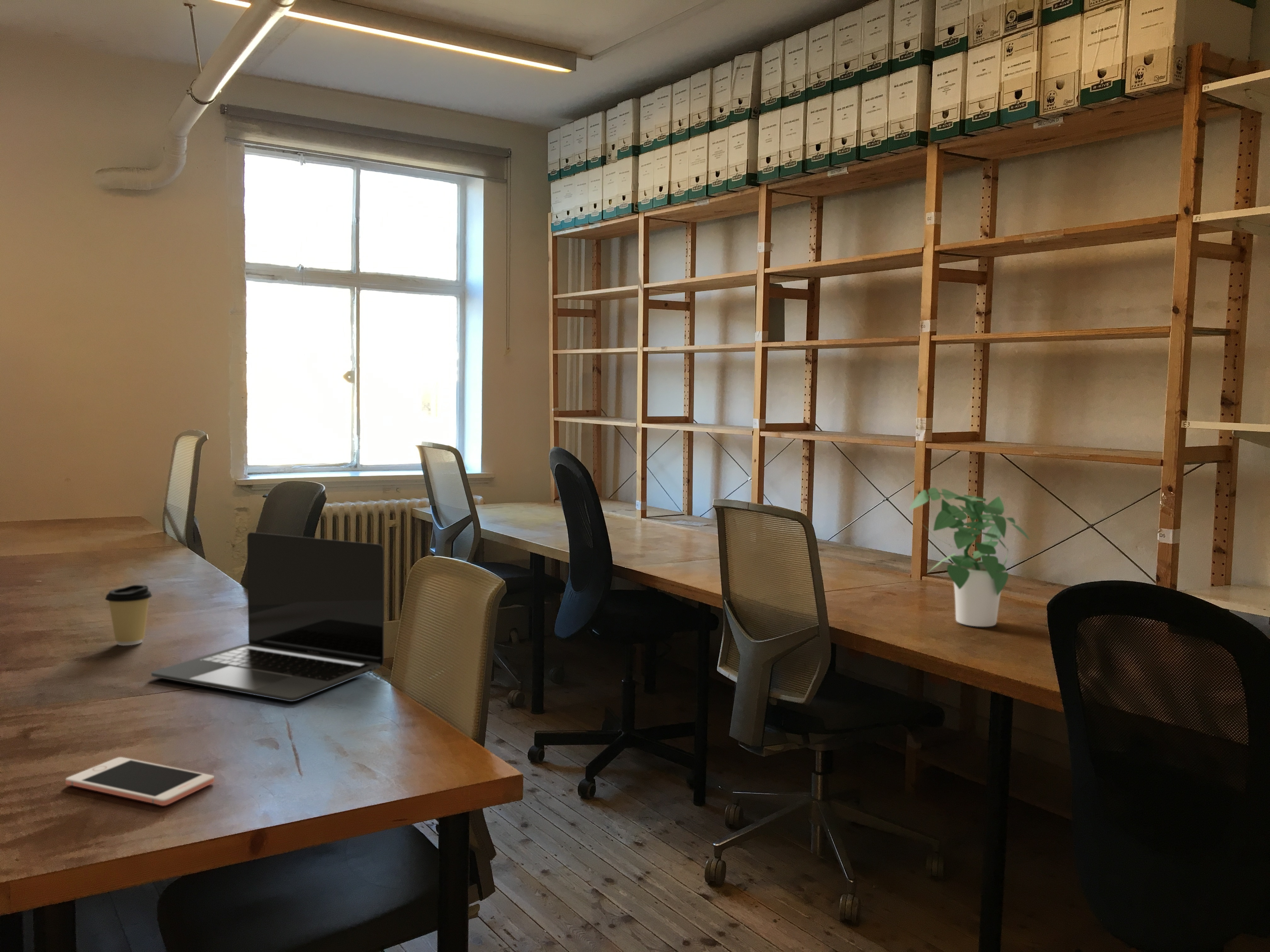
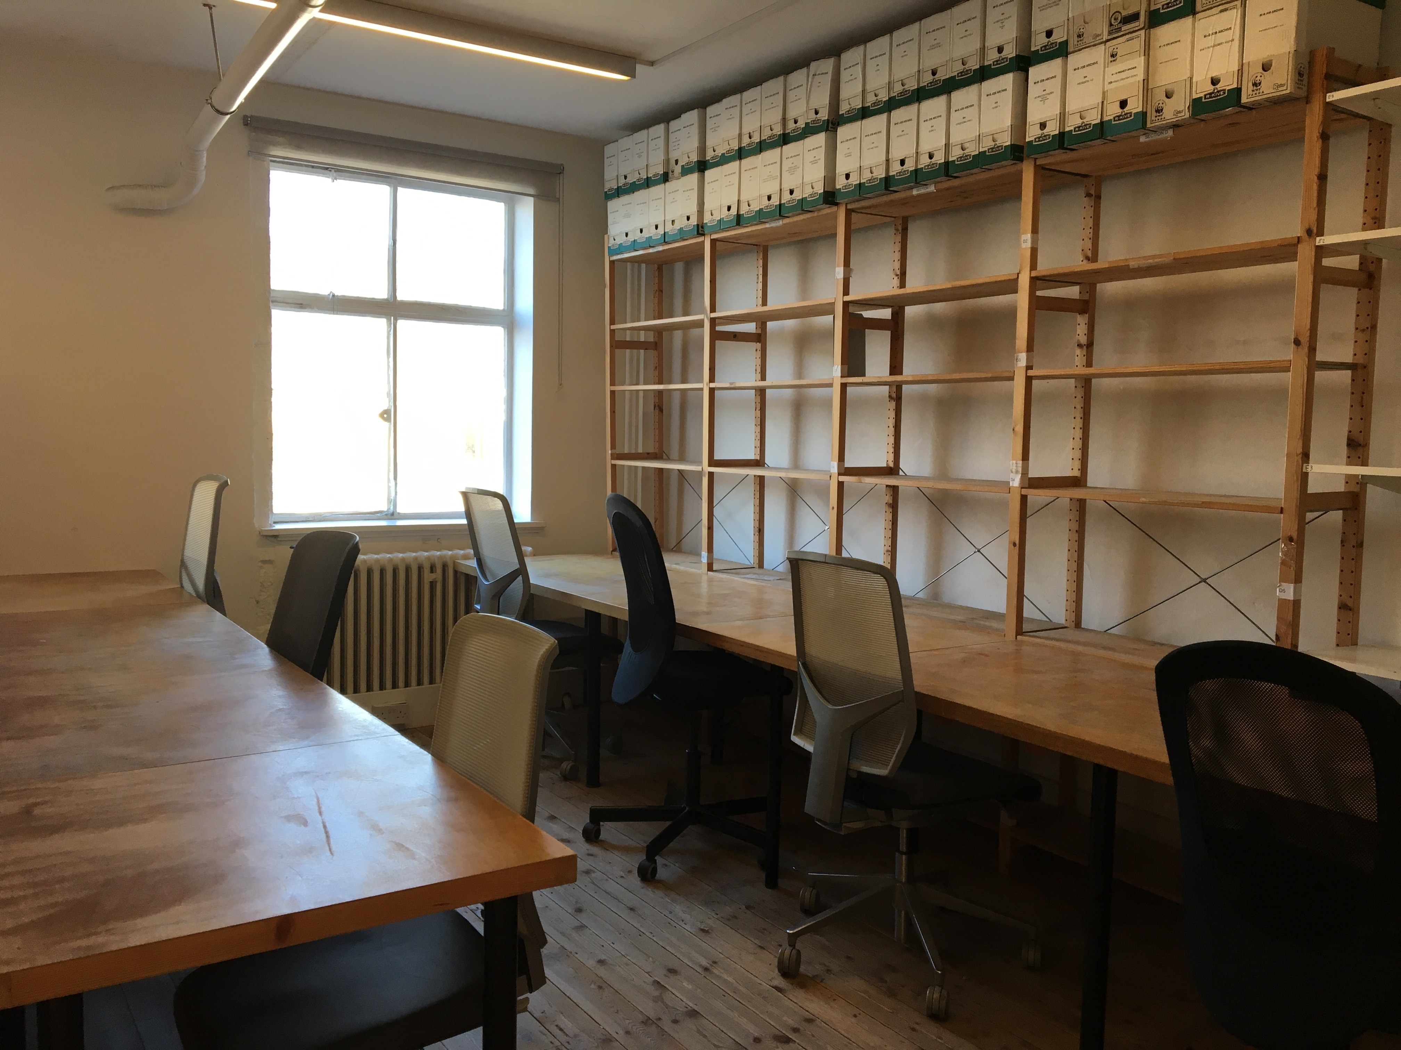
- laptop (269, 610)
- coffee cup (129, 615)
- potted plant (967, 556)
- cell phone (140, 780)
